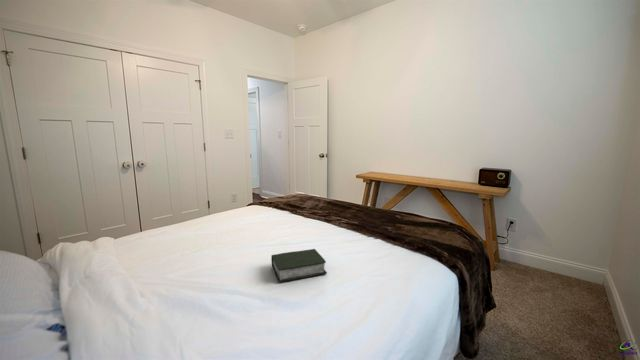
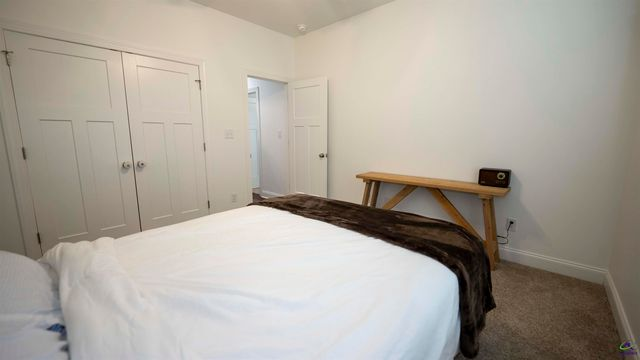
- book (298, 263)
